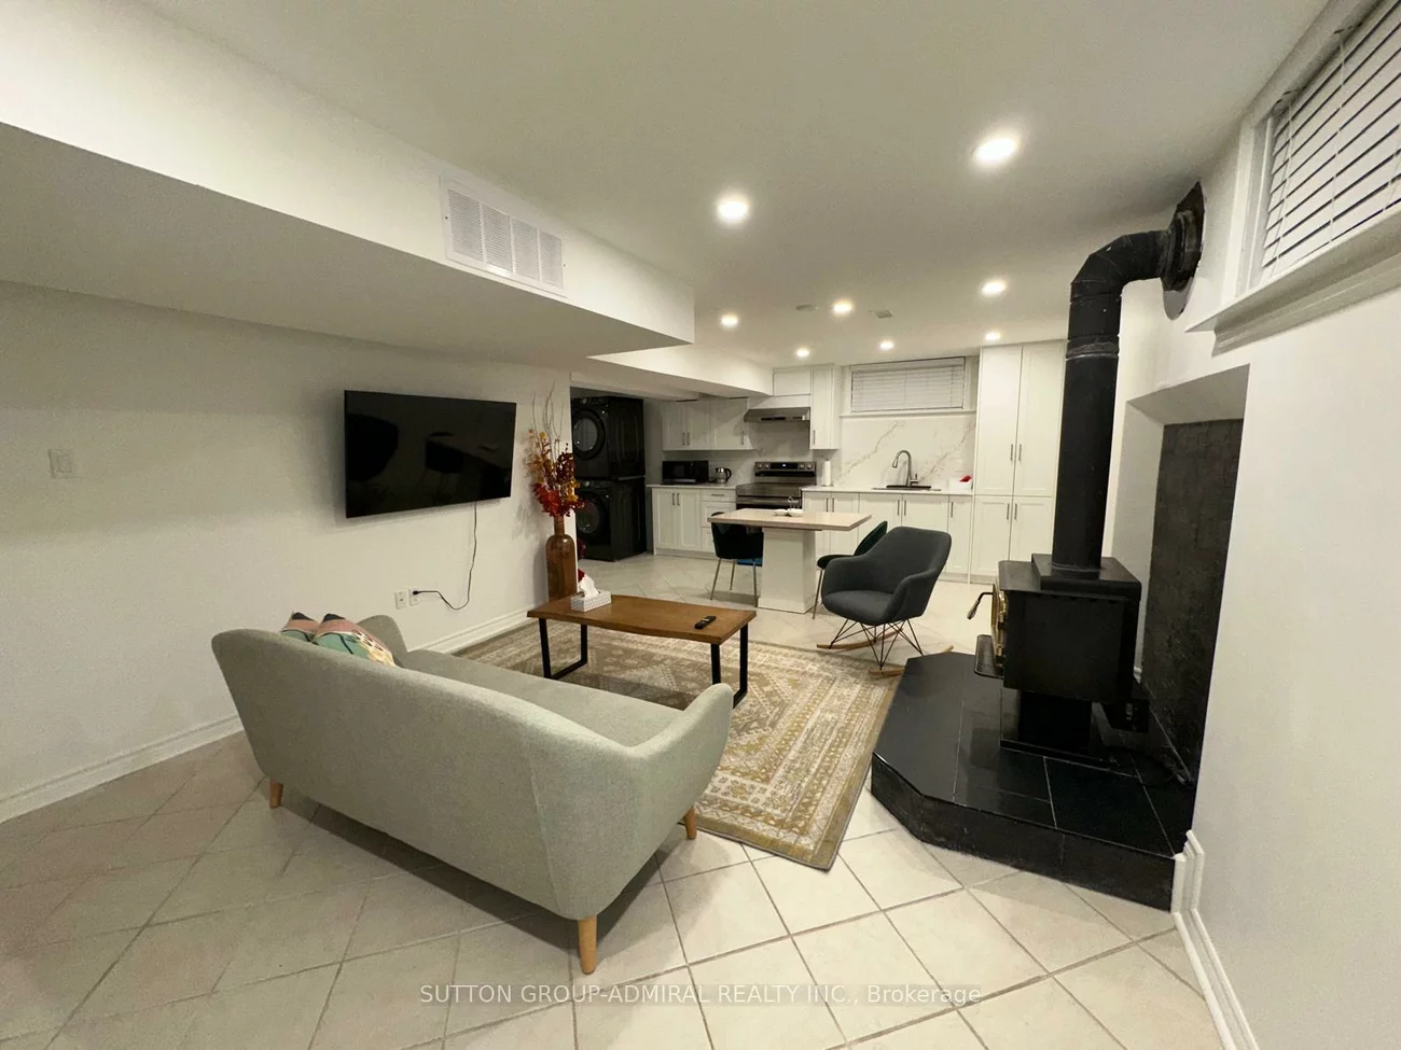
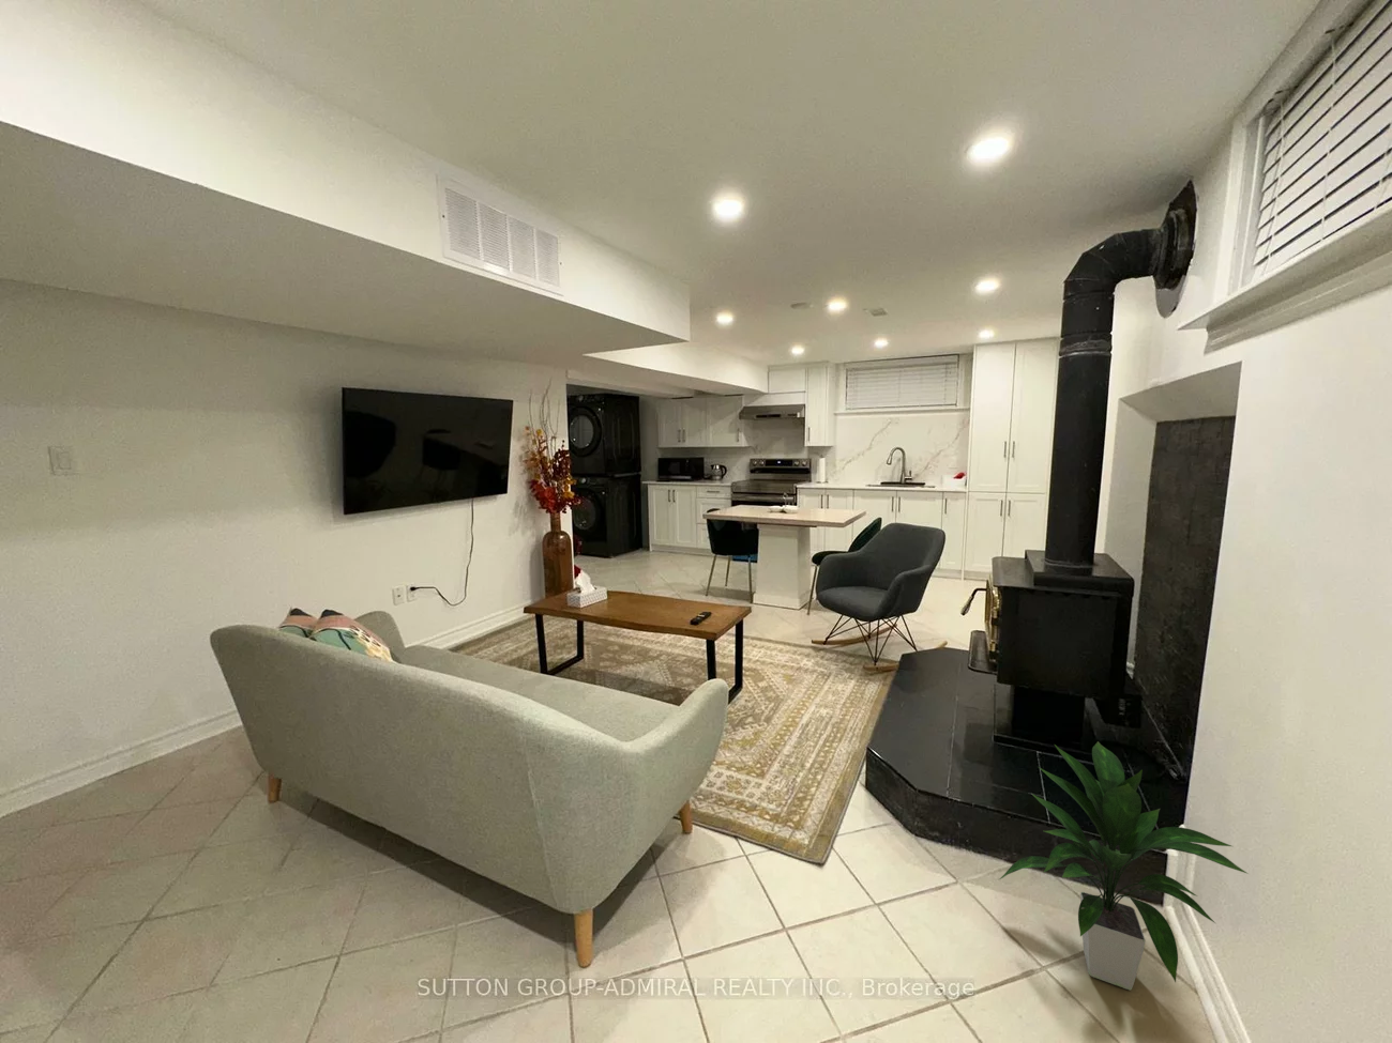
+ indoor plant (1105, 860)
